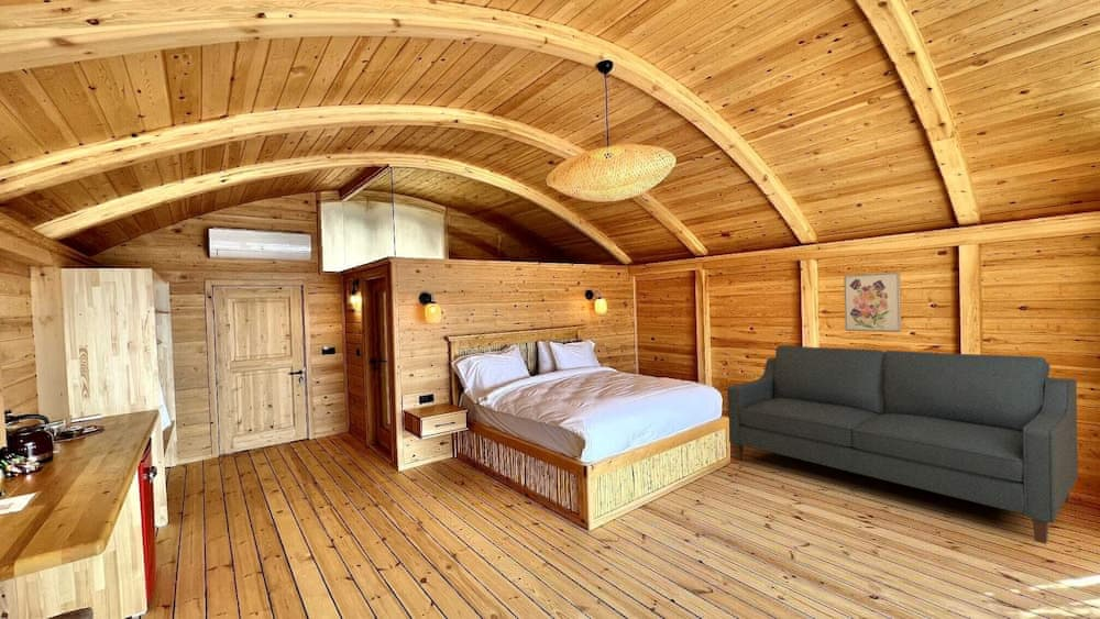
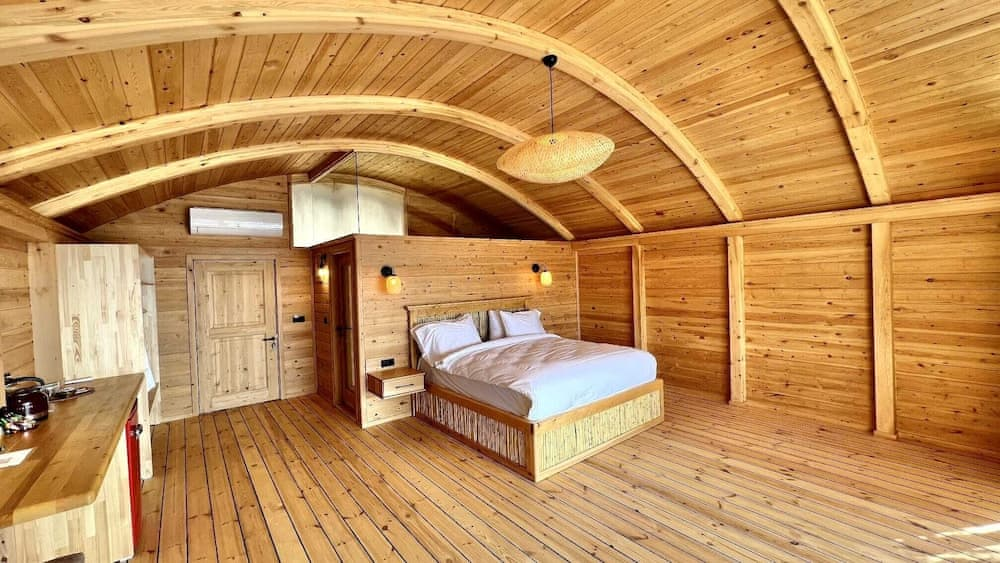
- sofa (877, 414)
- wall art (871, 302)
